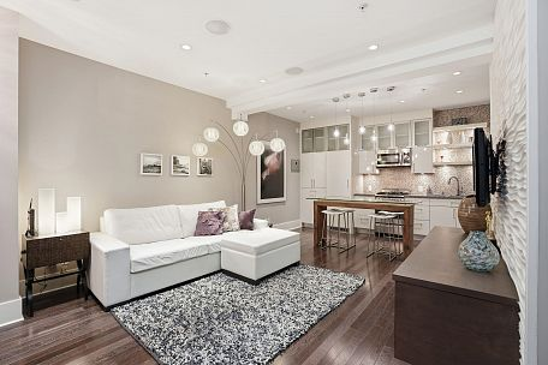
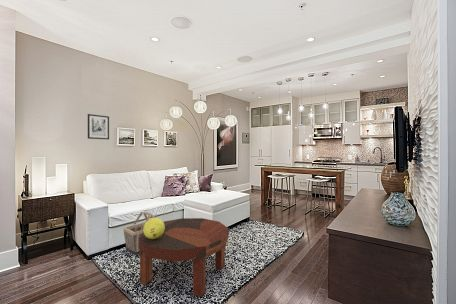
+ wall art (98, 127)
+ coffee table (186, 252)
+ basket (142, 229)
+ decorative sphere (154, 228)
